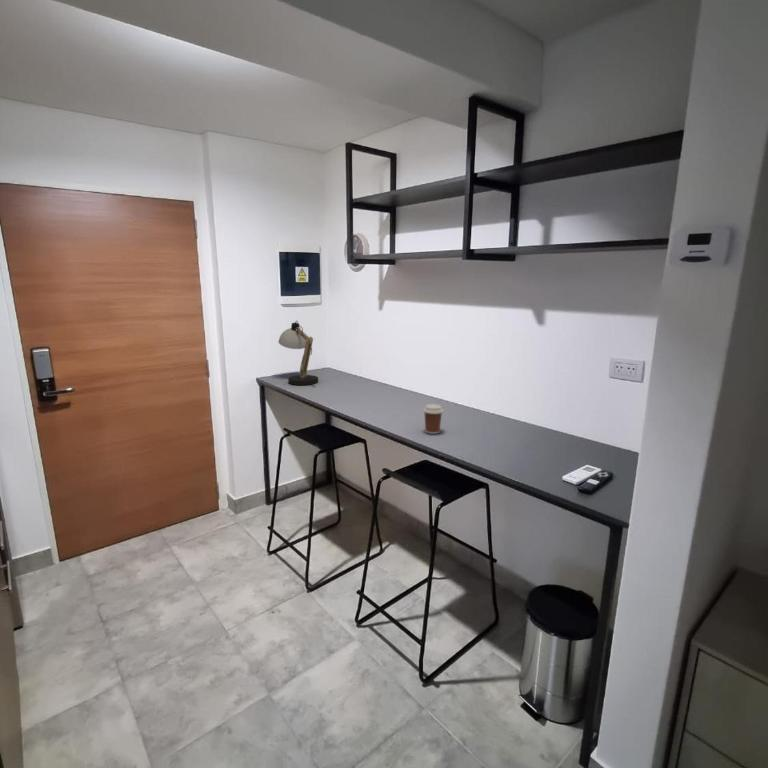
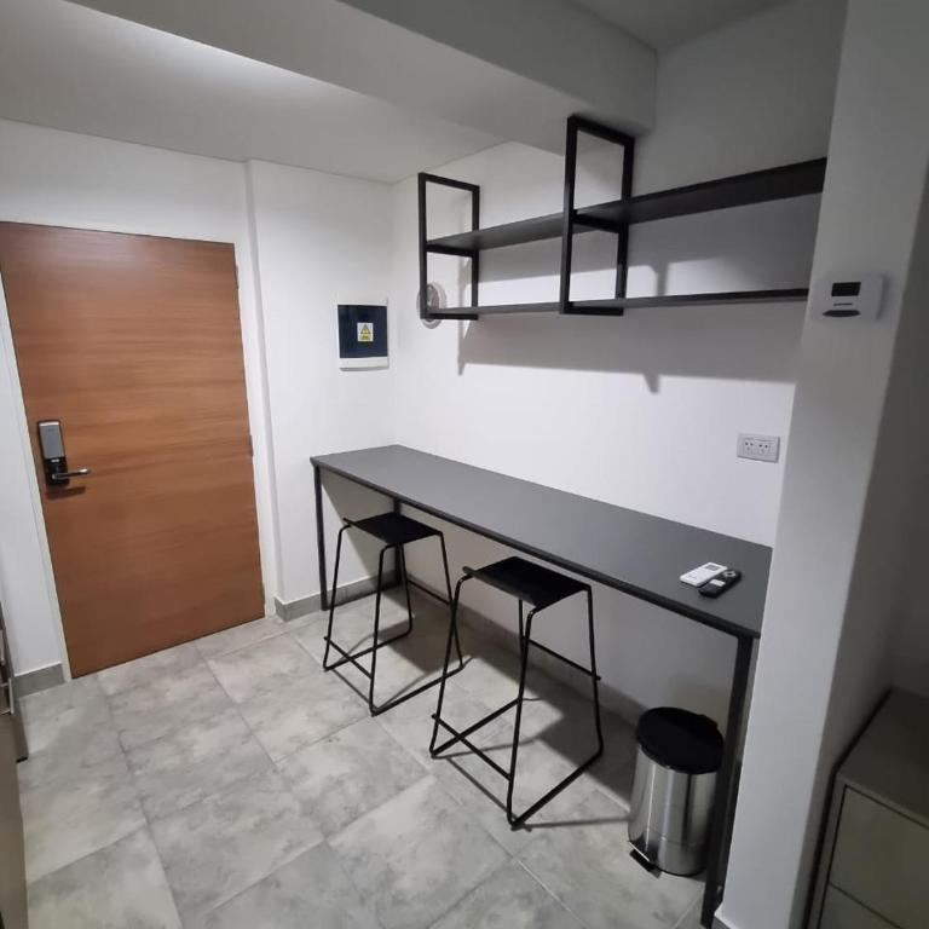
- desk lamp (300, 348)
- coffee cup (432, 418)
